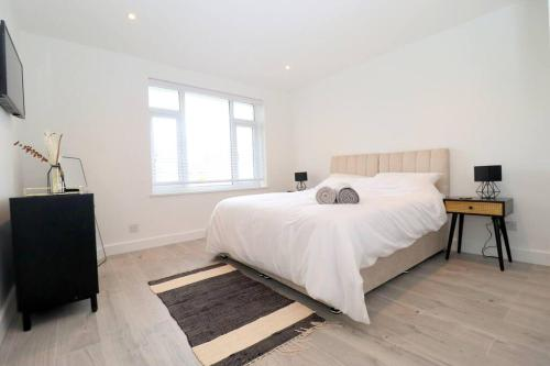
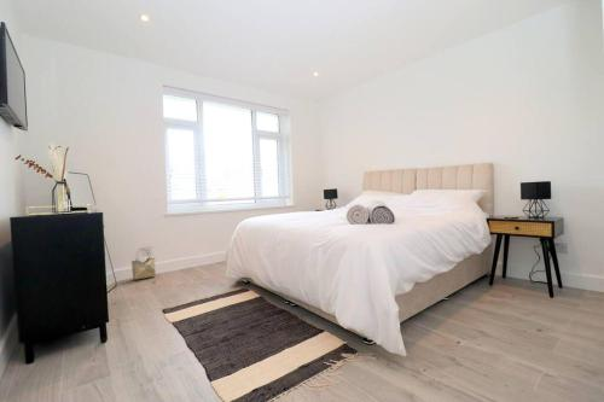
+ woven basket (143, 263)
